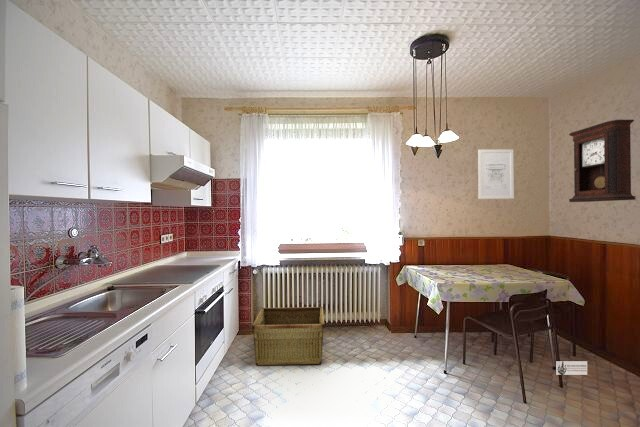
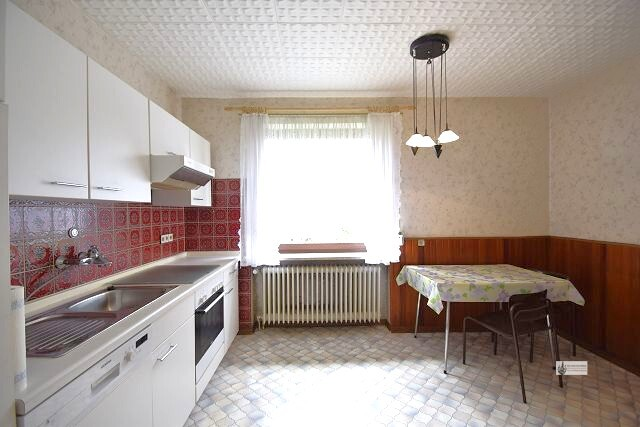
- pendulum clock (596, 164)
- wall art (496, 174)
- hamper (290, 333)
